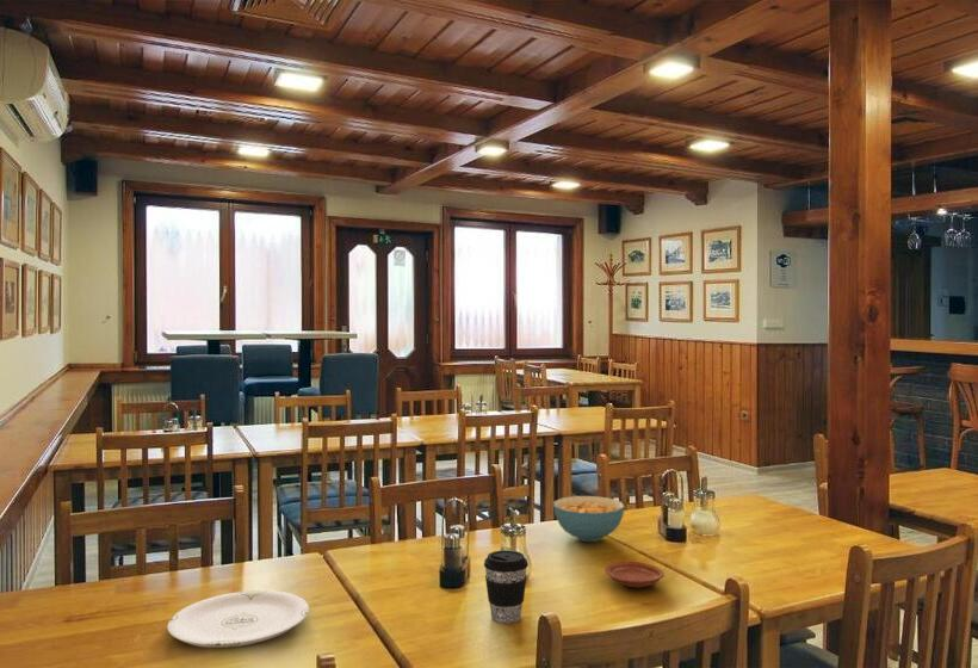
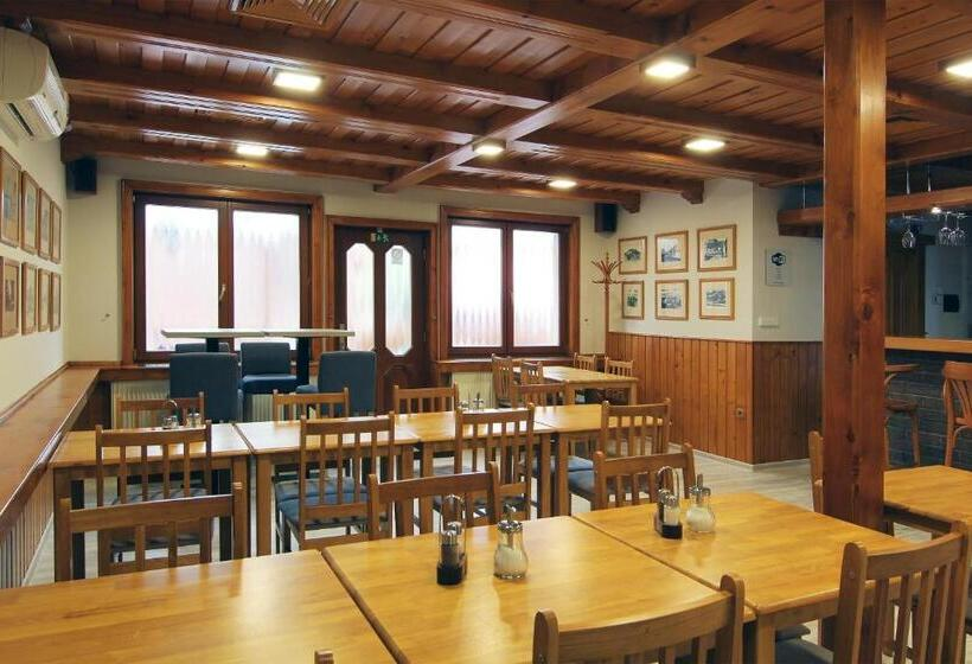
- cereal bowl (588, 521)
- plate (633, 576)
- plate (240, 620)
- coffee cup (506, 587)
